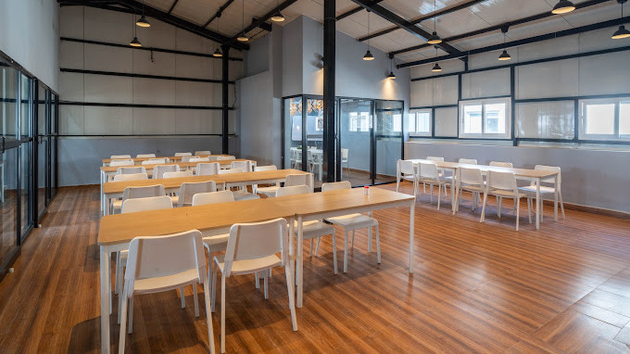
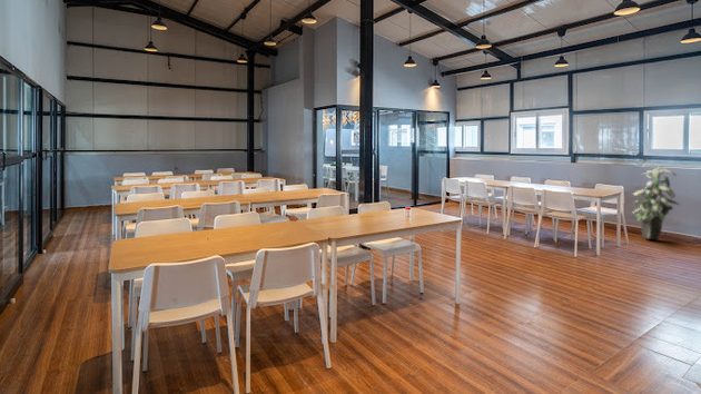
+ indoor plant (652, 201)
